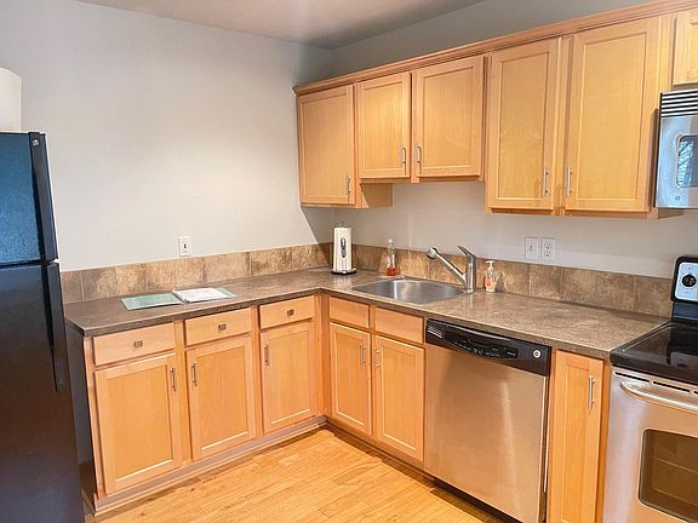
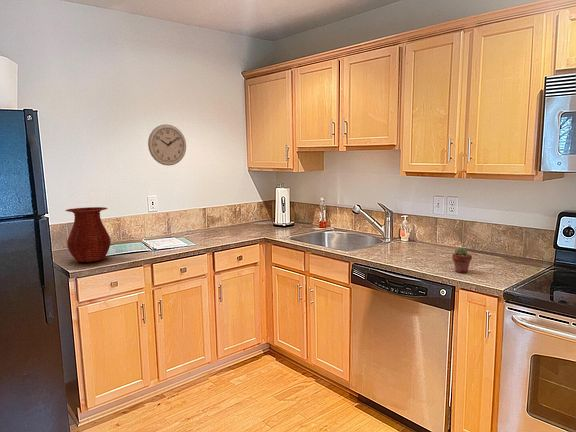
+ wall clock (168, 145)
+ potted succulent (461, 259)
+ vase (88, 234)
